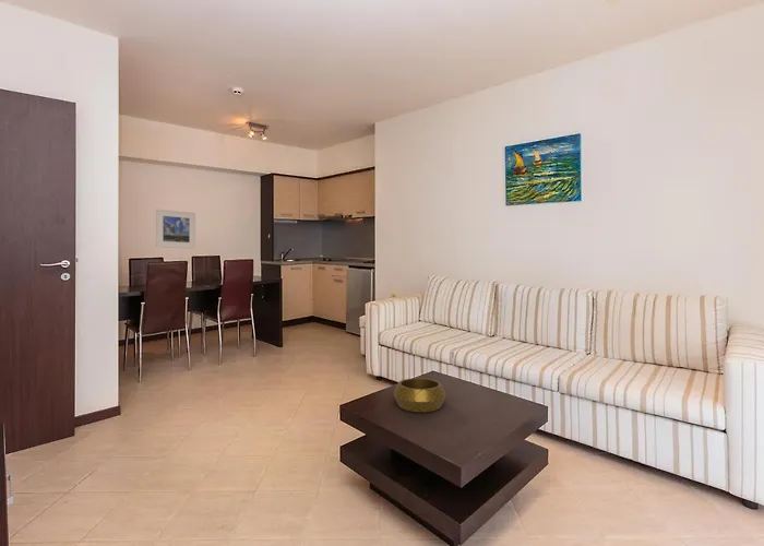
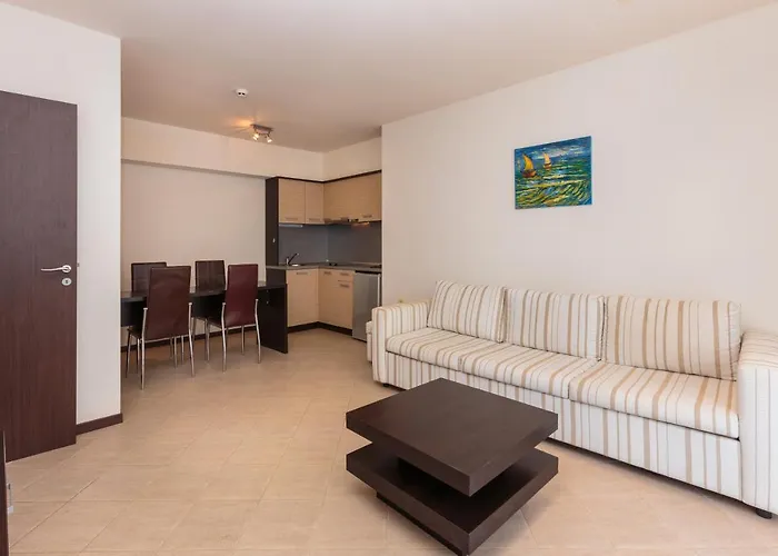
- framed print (176, 229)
- decorative bowl (419, 394)
